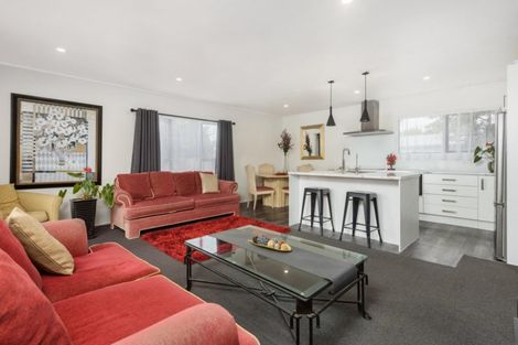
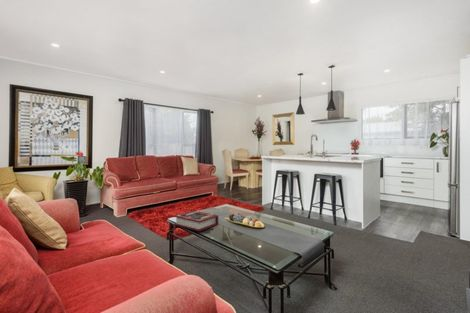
+ book (196, 219)
